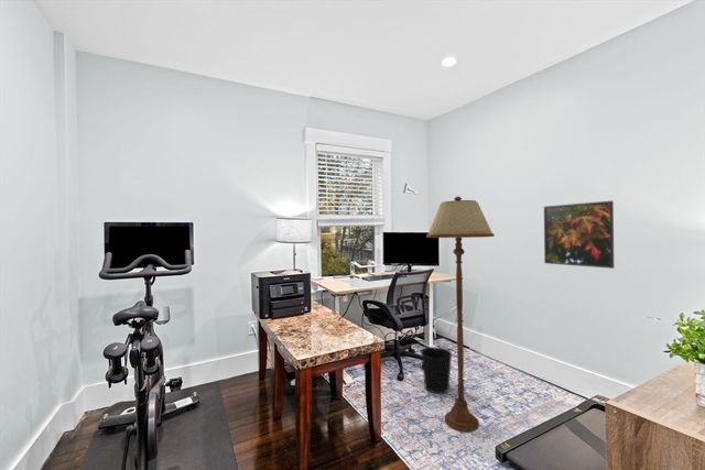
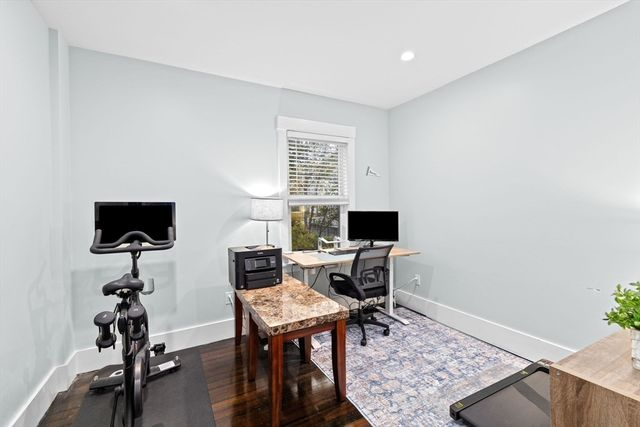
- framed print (575, 234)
- floor lamp (459, 308)
- wastebasket (436, 370)
